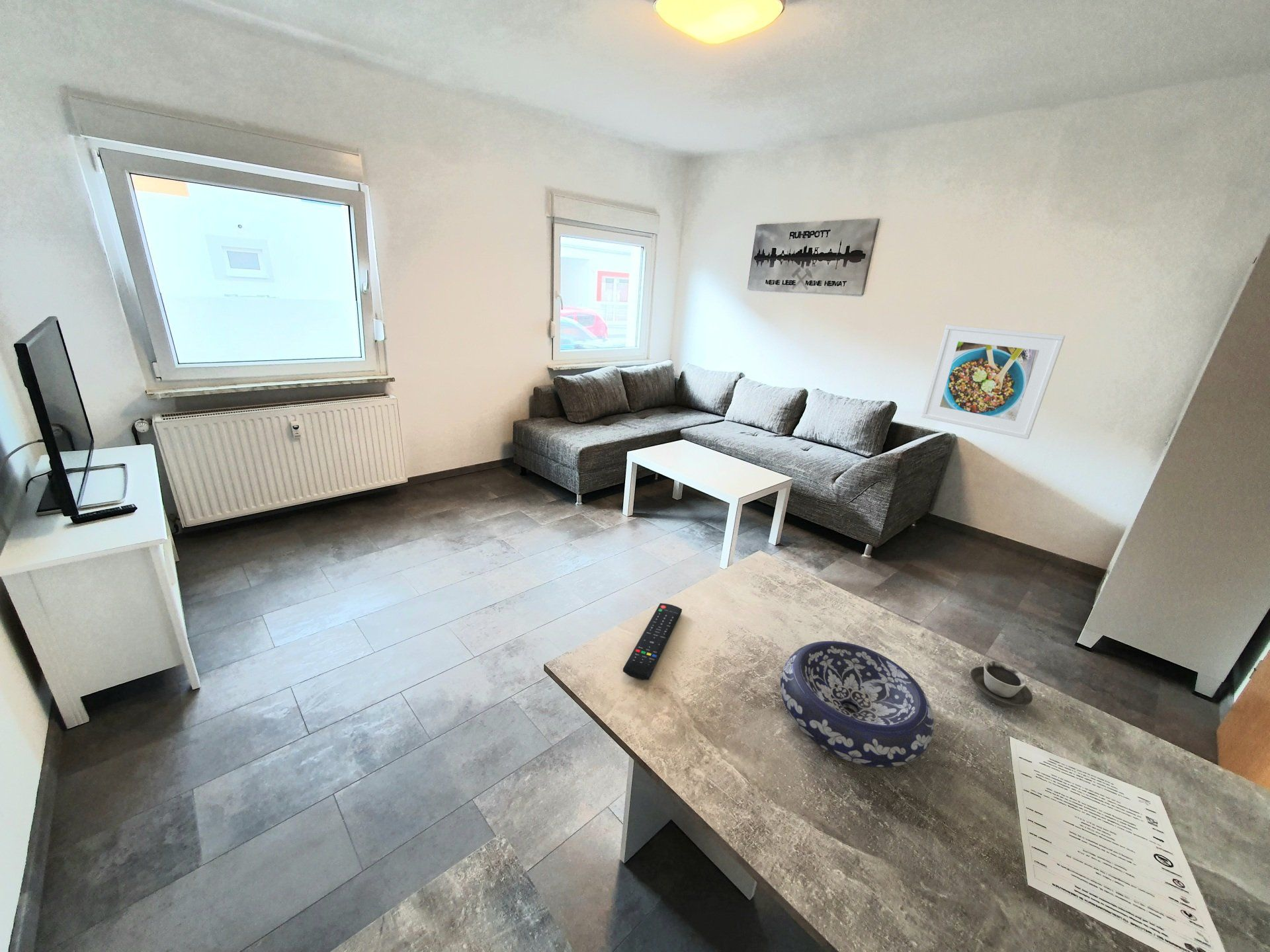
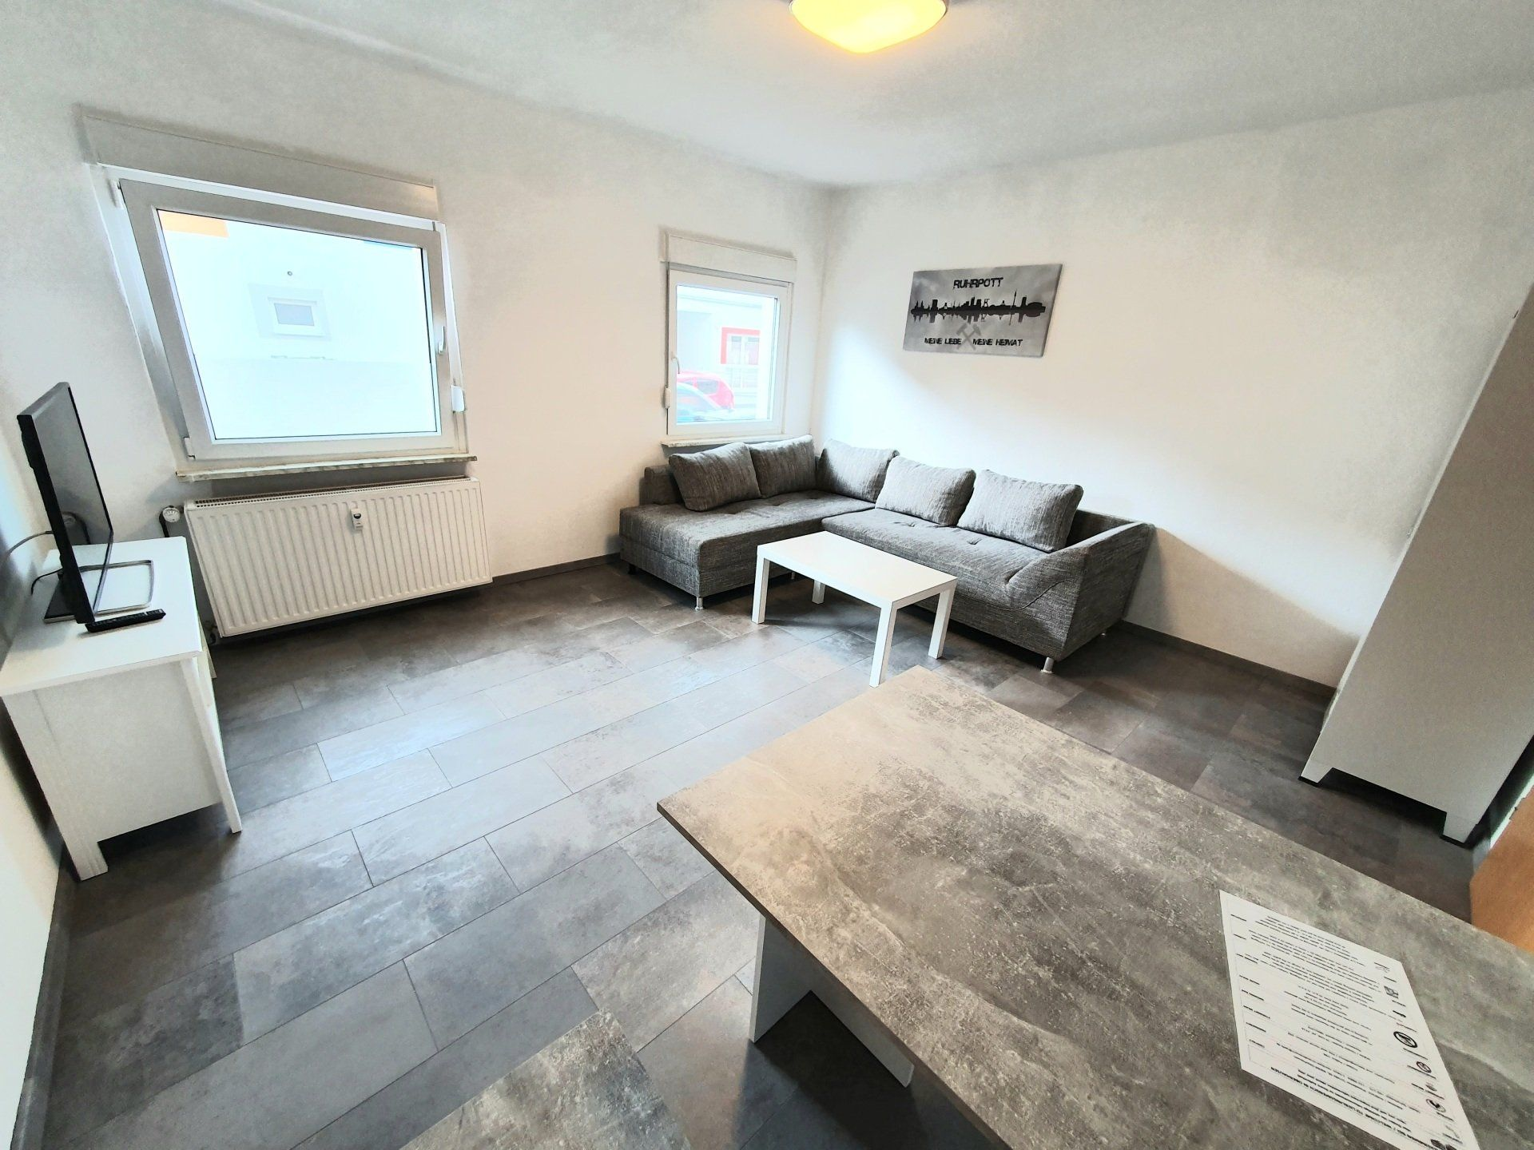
- remote control (655, 637)
- decorative bowl (853, 698)
- cup (1001, 684)
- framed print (986, 380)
